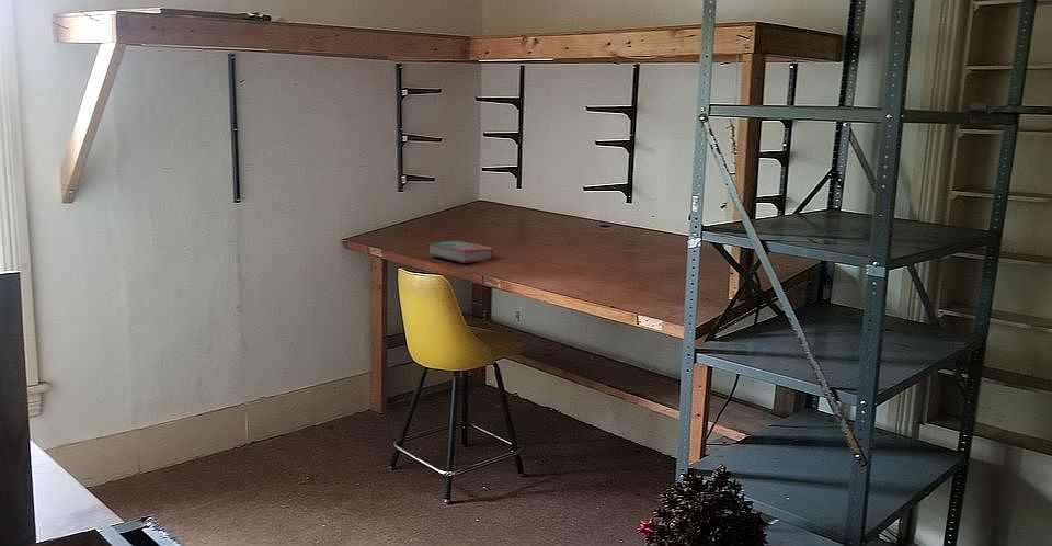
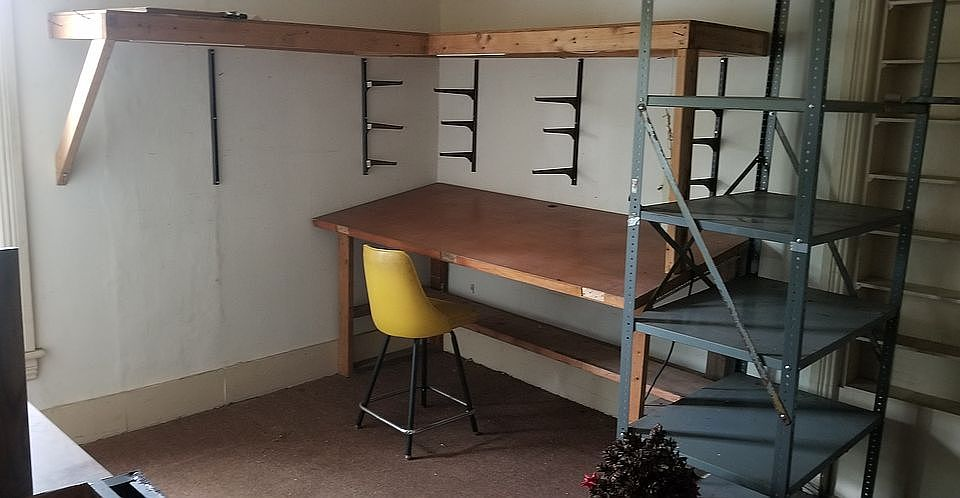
- book (460, 251)
